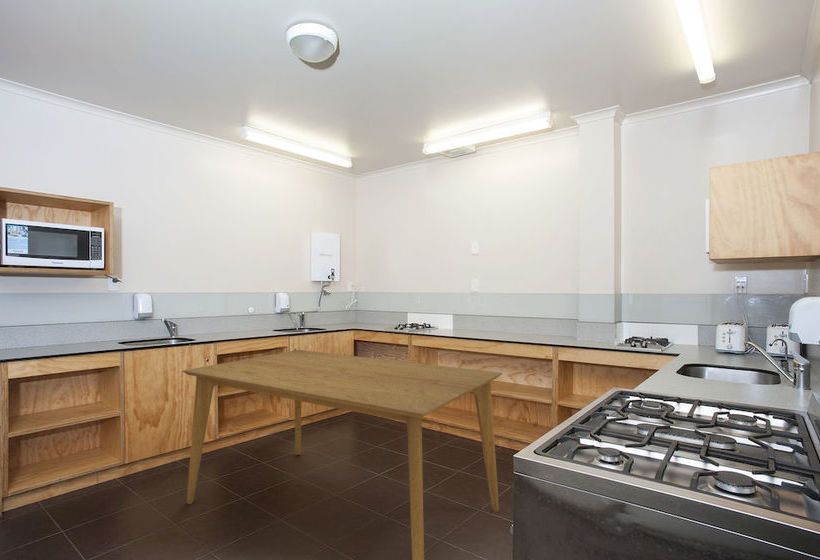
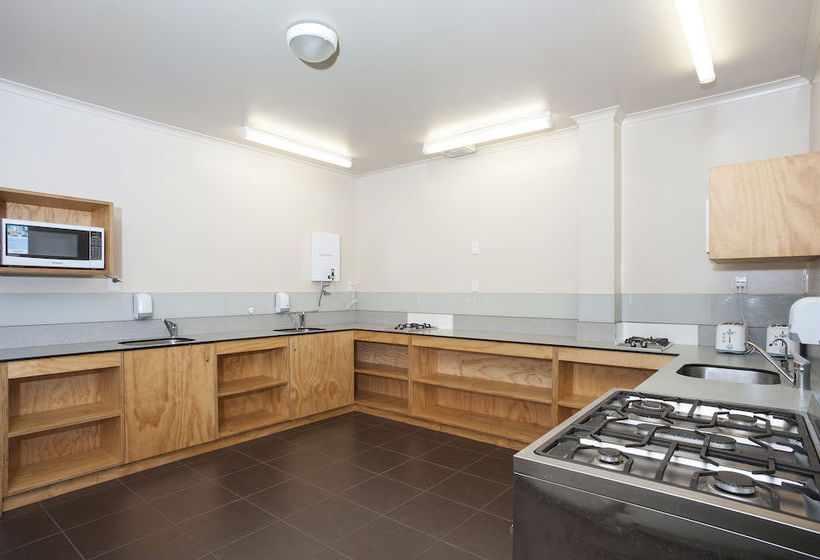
- dining table (348, 410)
